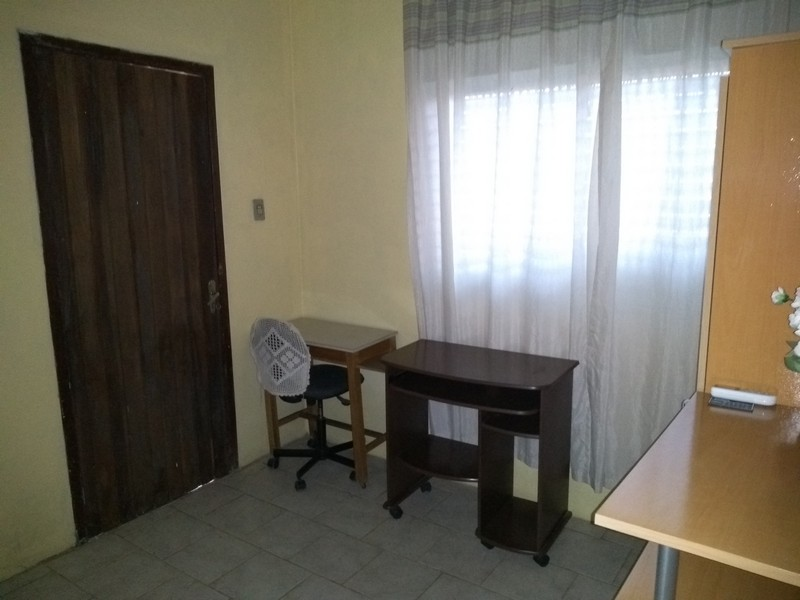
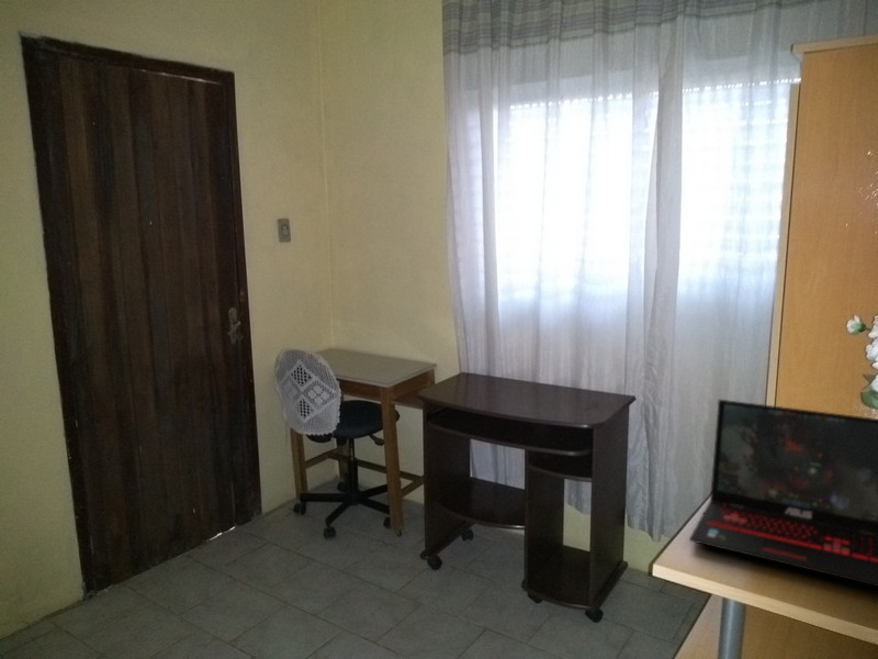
+ laptop (797, 483)
